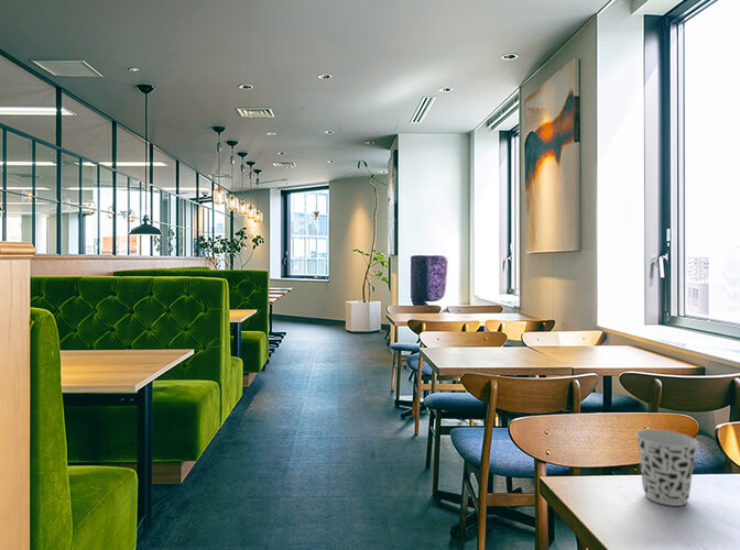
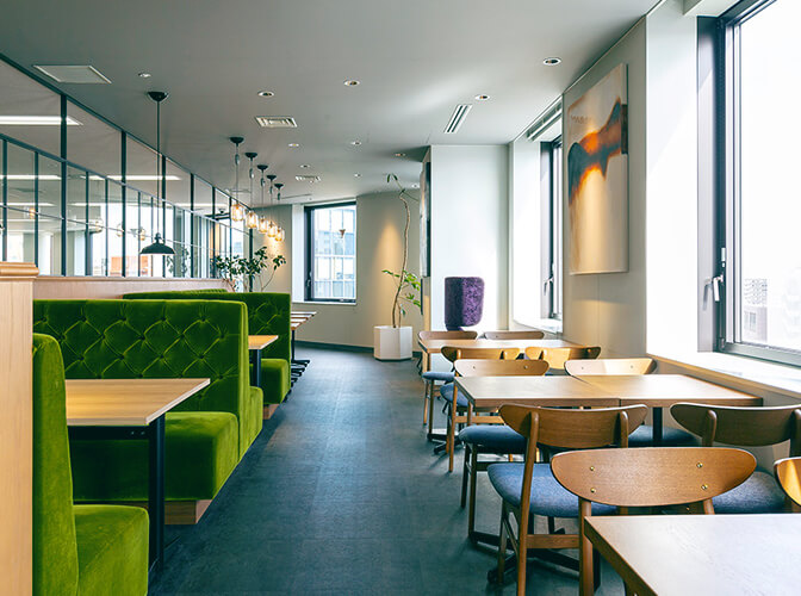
- cup (665, 468)
